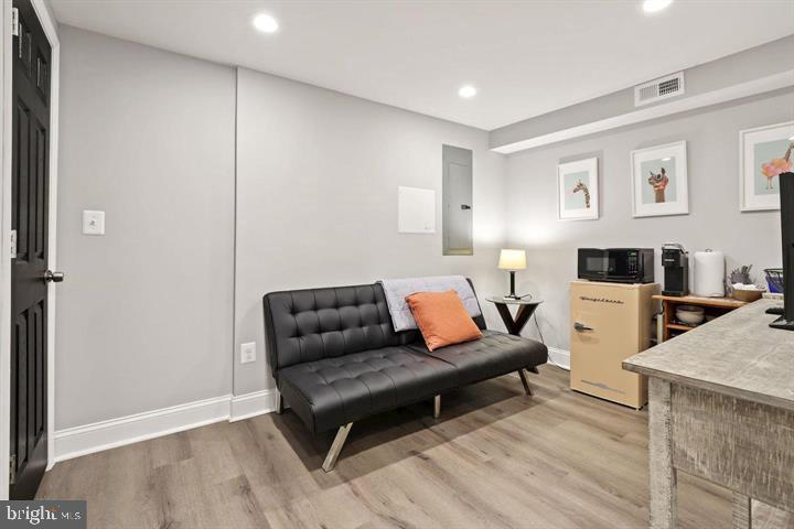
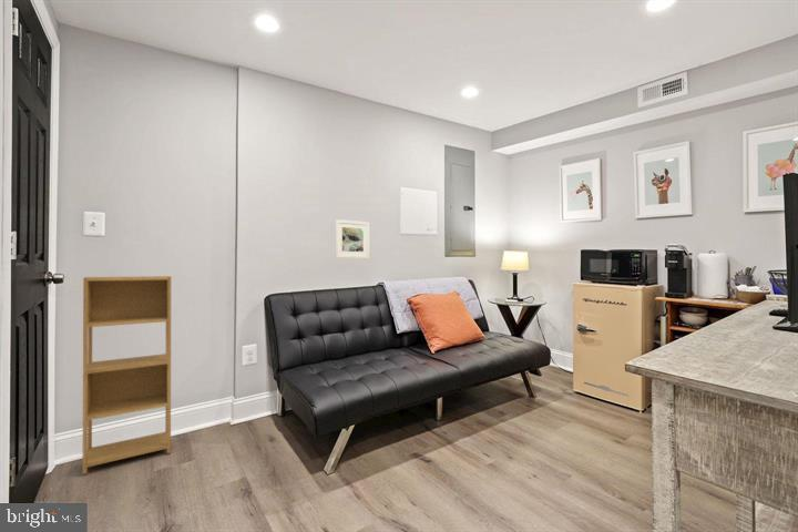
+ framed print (352, 239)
+ shelving unit (130, 365)
